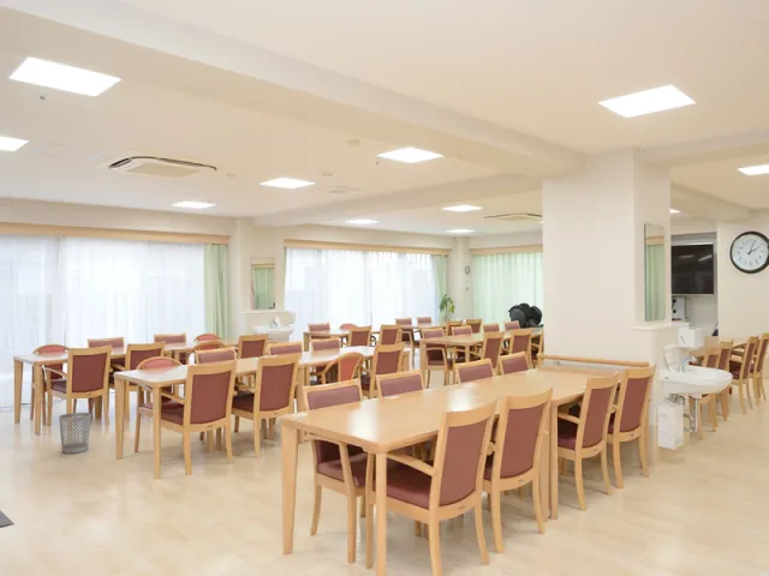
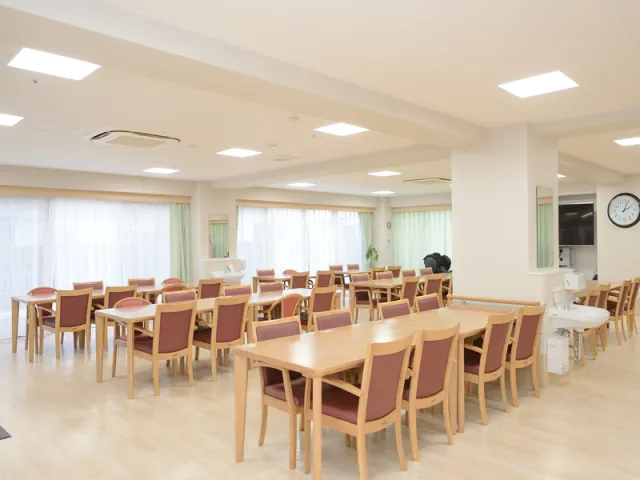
- wastebasket (74, 432)
